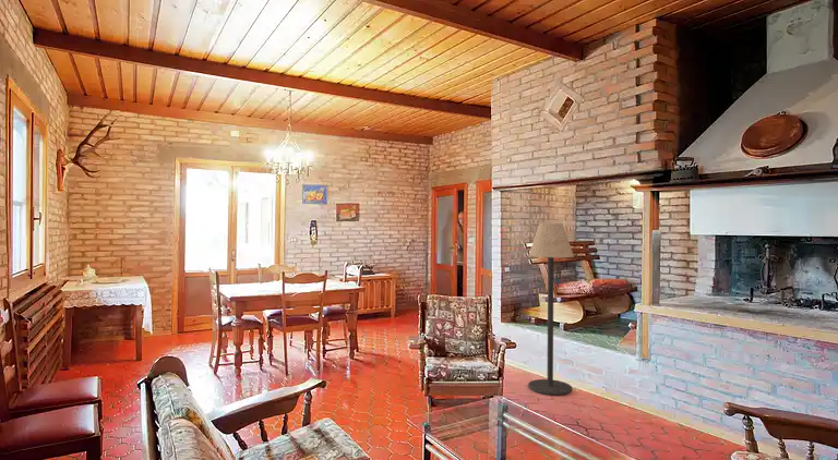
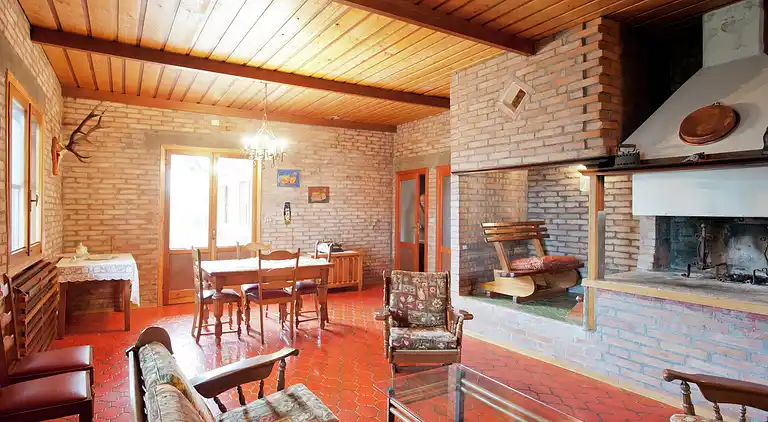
- floor lamp (550, 305)
